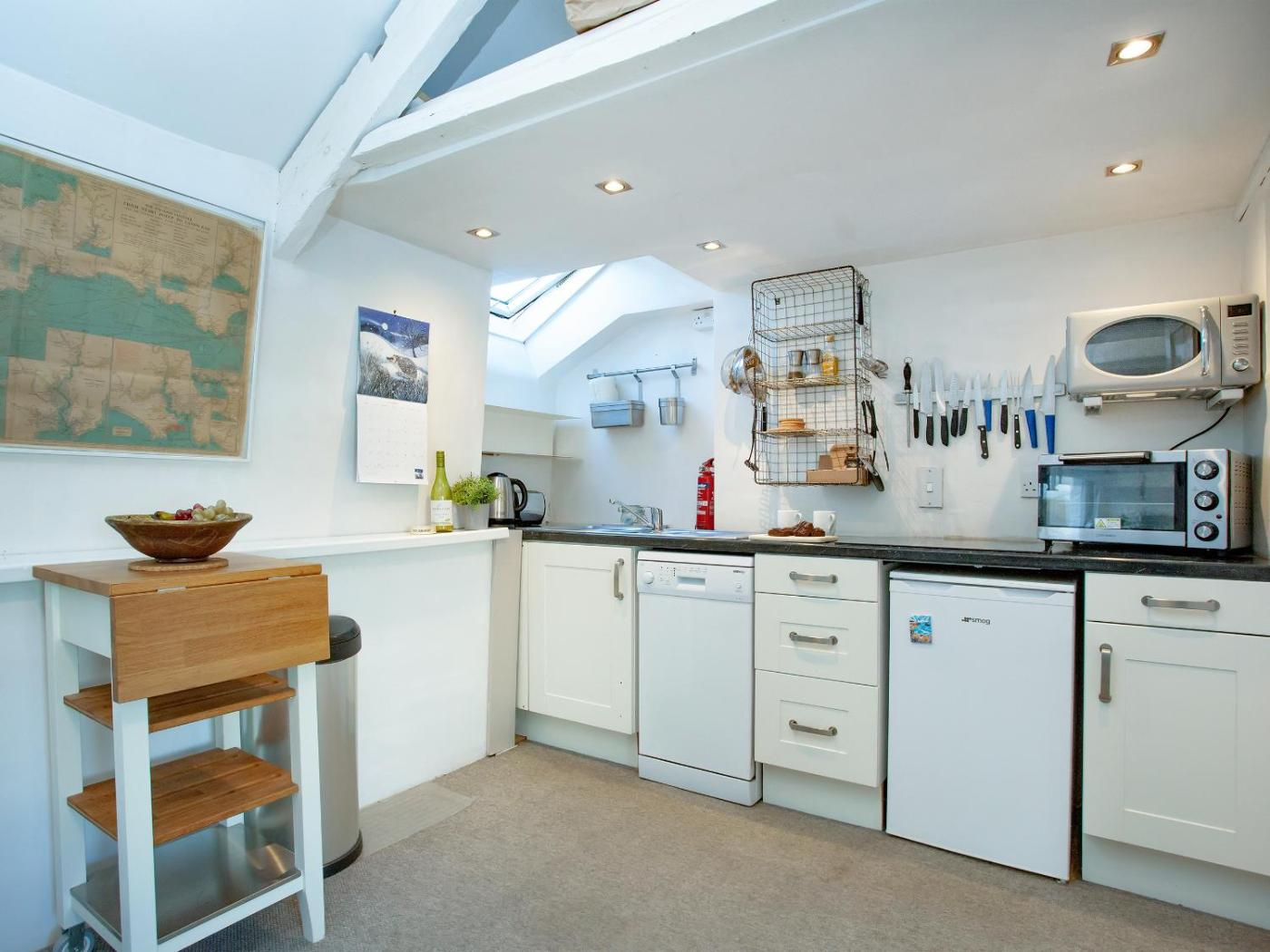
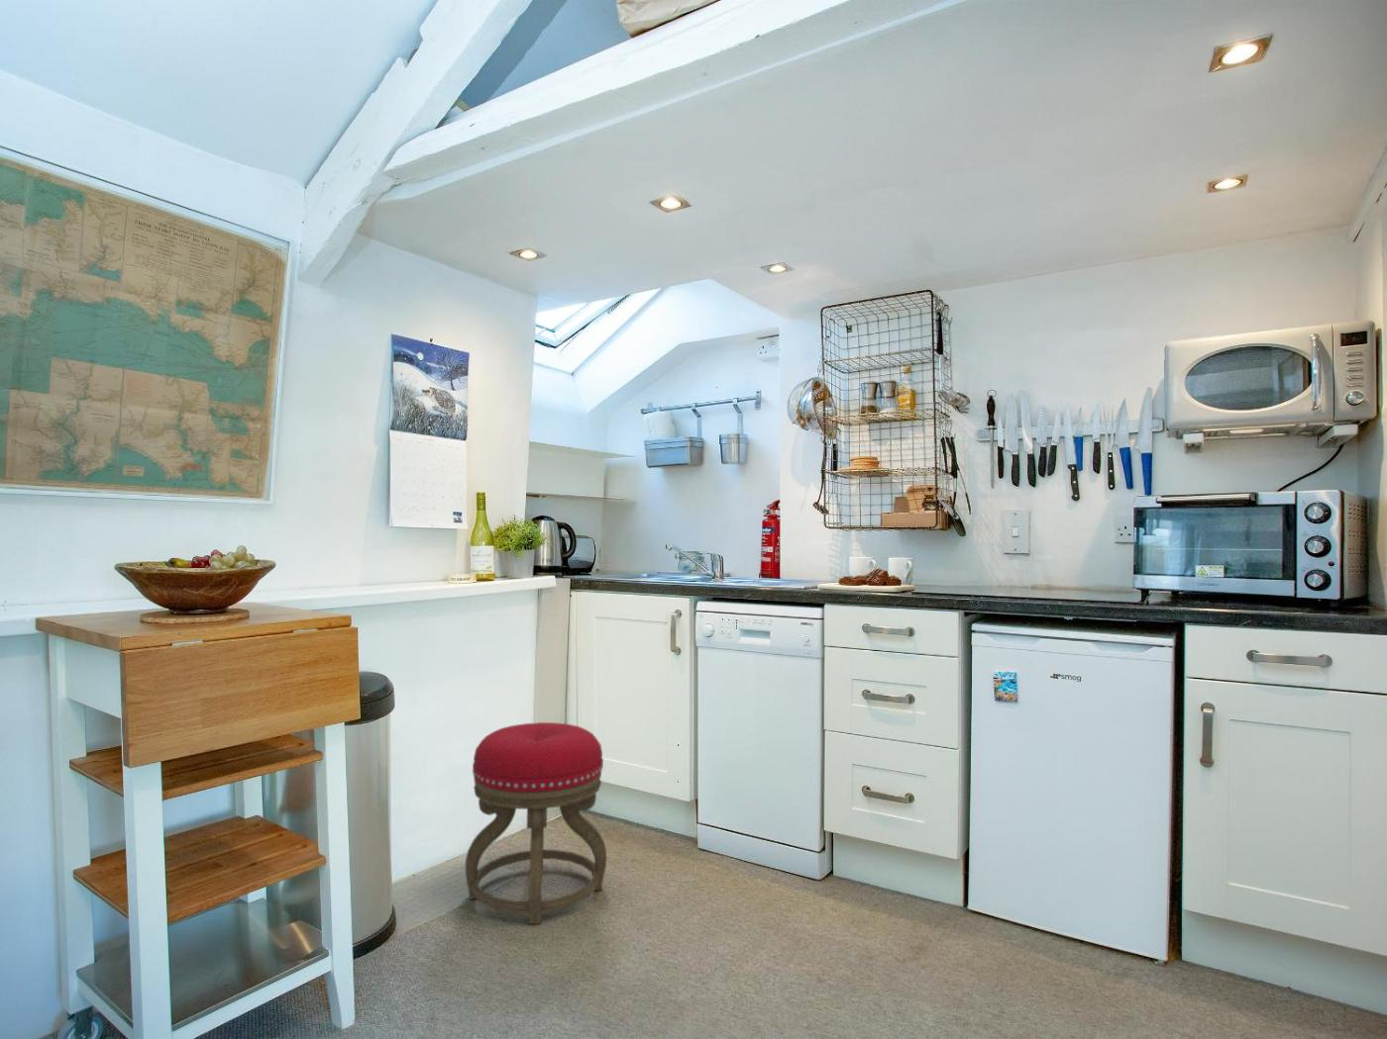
+ stool (538, 812)
